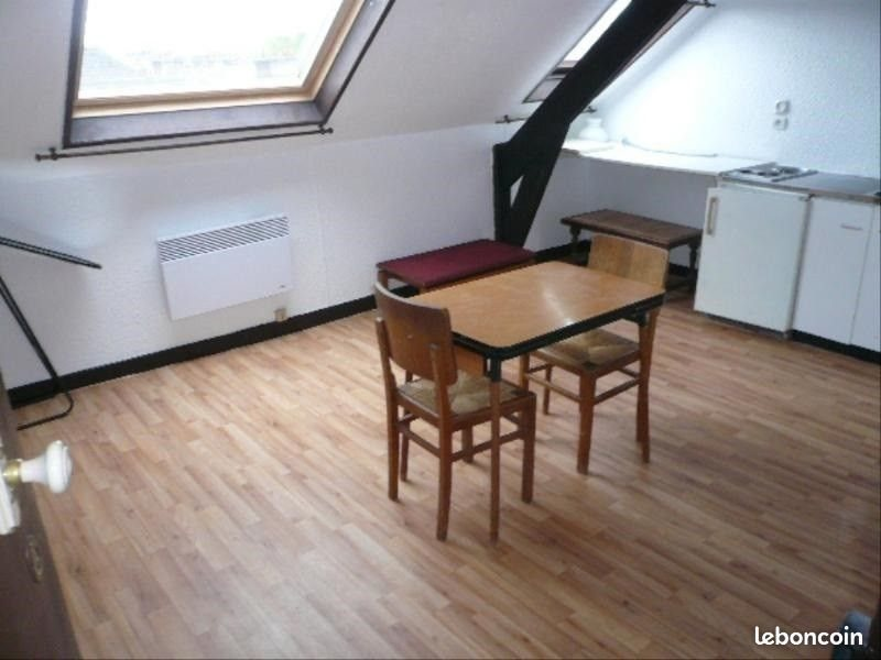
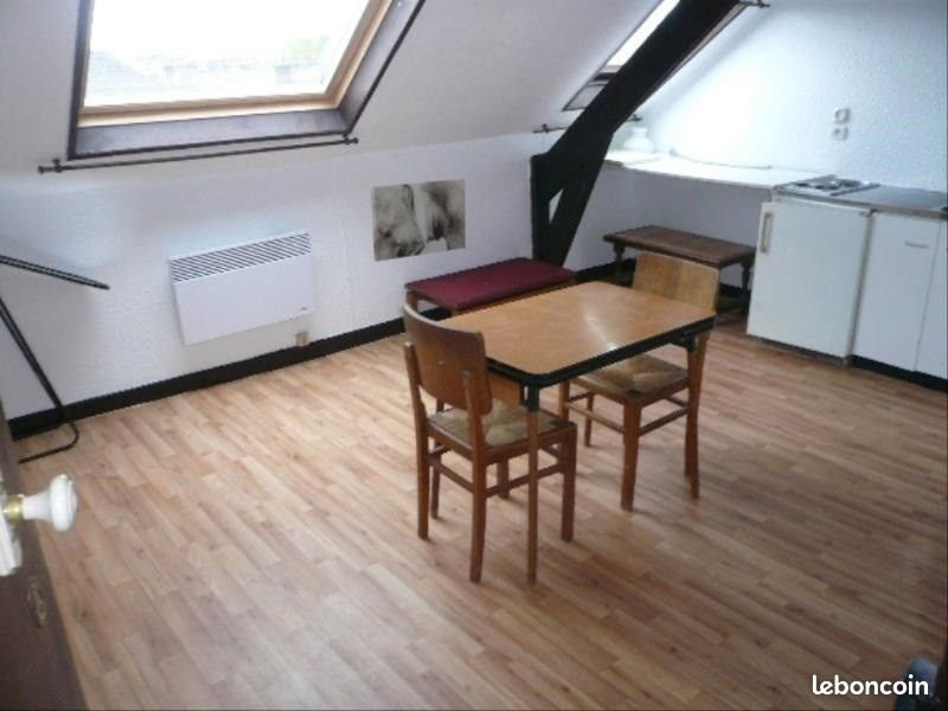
+ wall art (419, 218)
